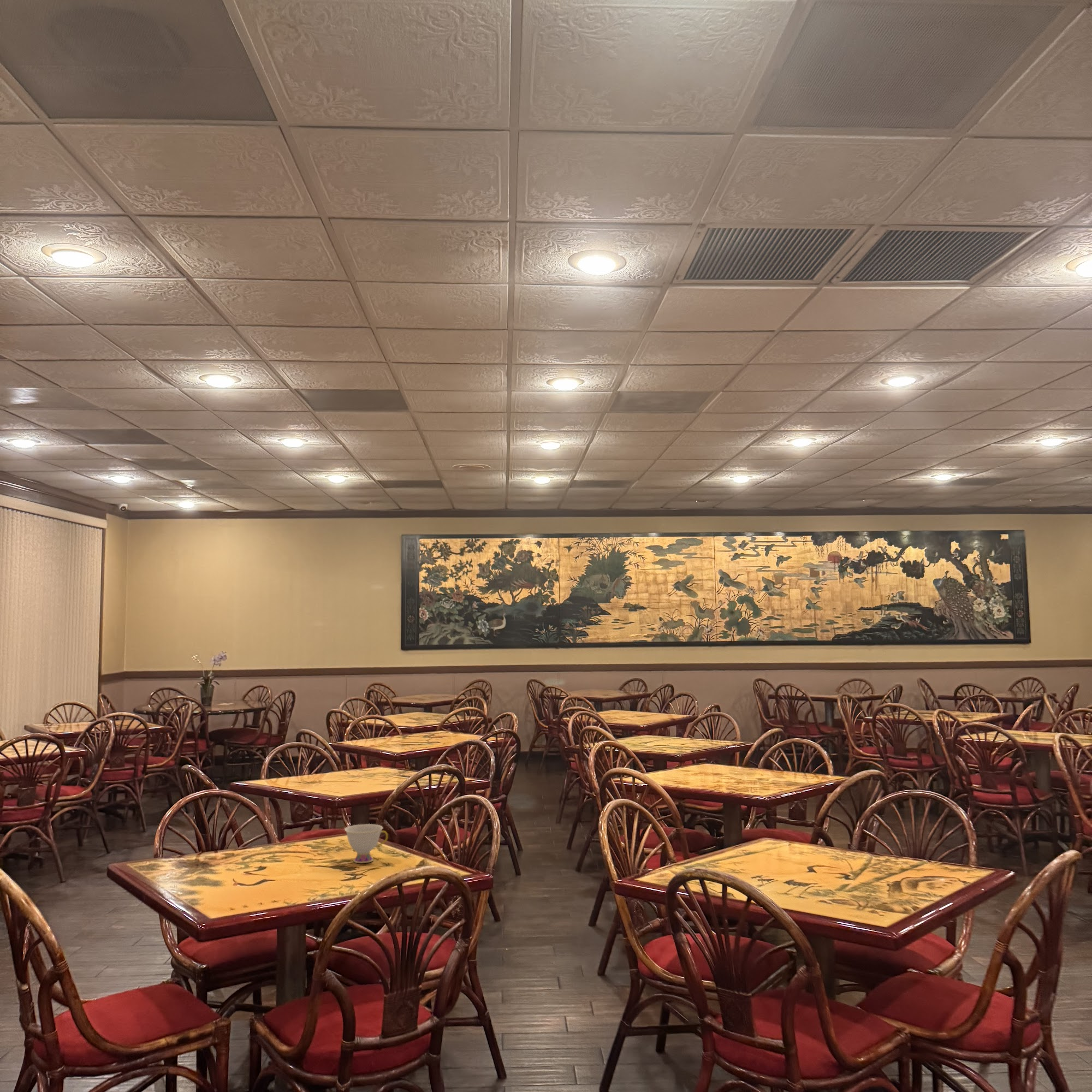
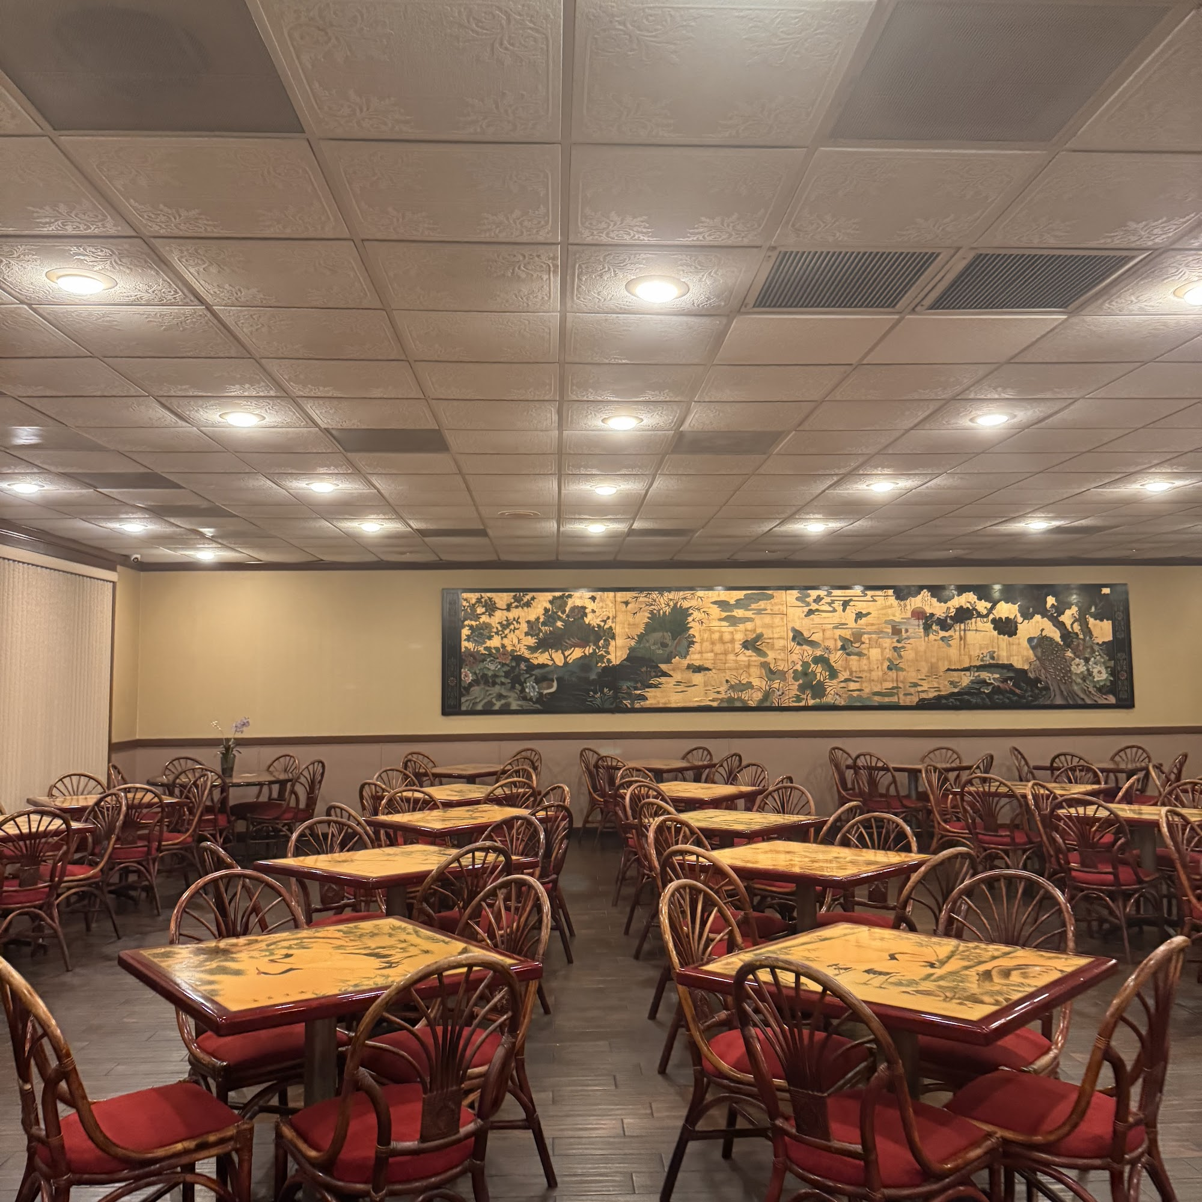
- teacup (366, 844)
